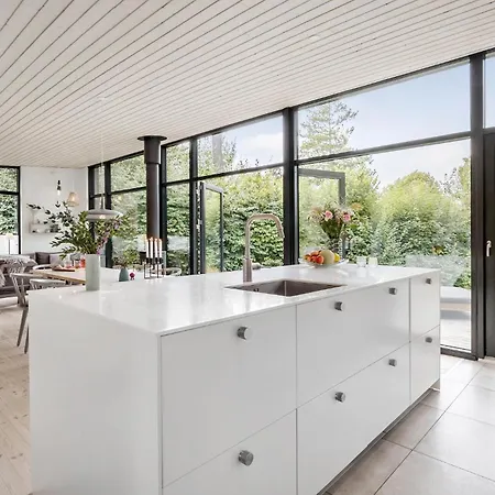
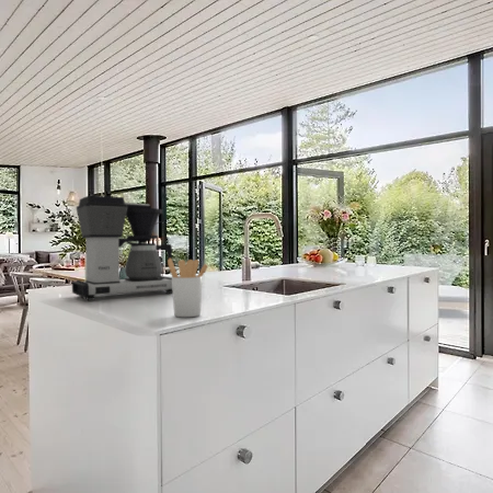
+ utensil holder (187, 285)
+ coffee maker (128, 243)
